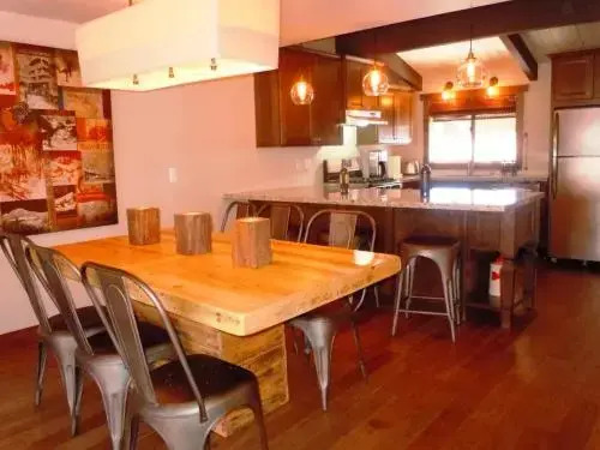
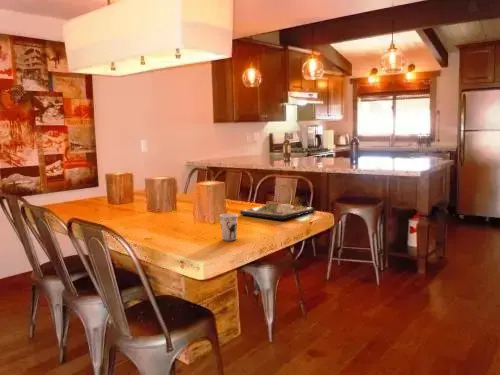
+ cup (229, 227)
+ dinner plate (277, 208)
